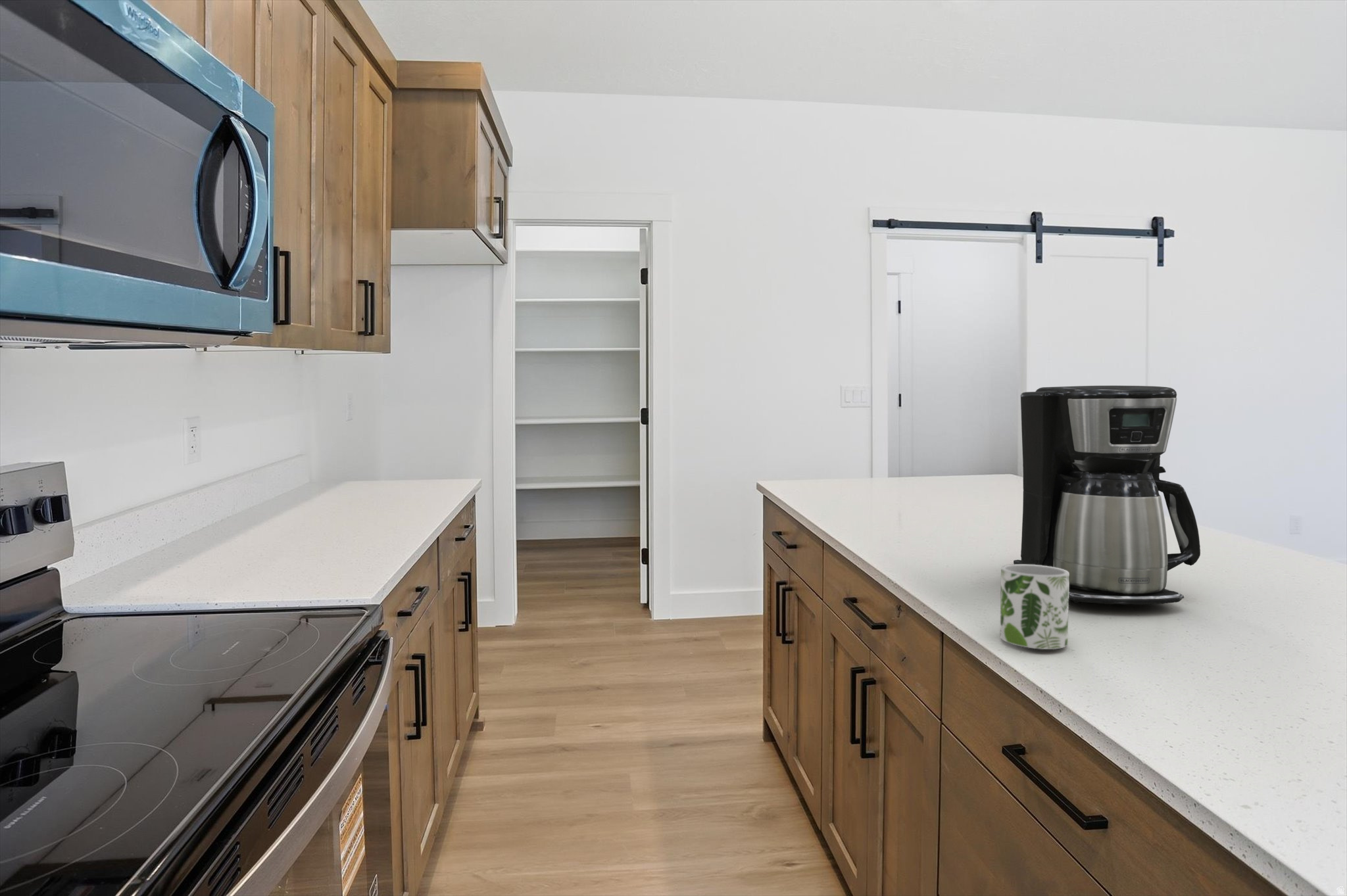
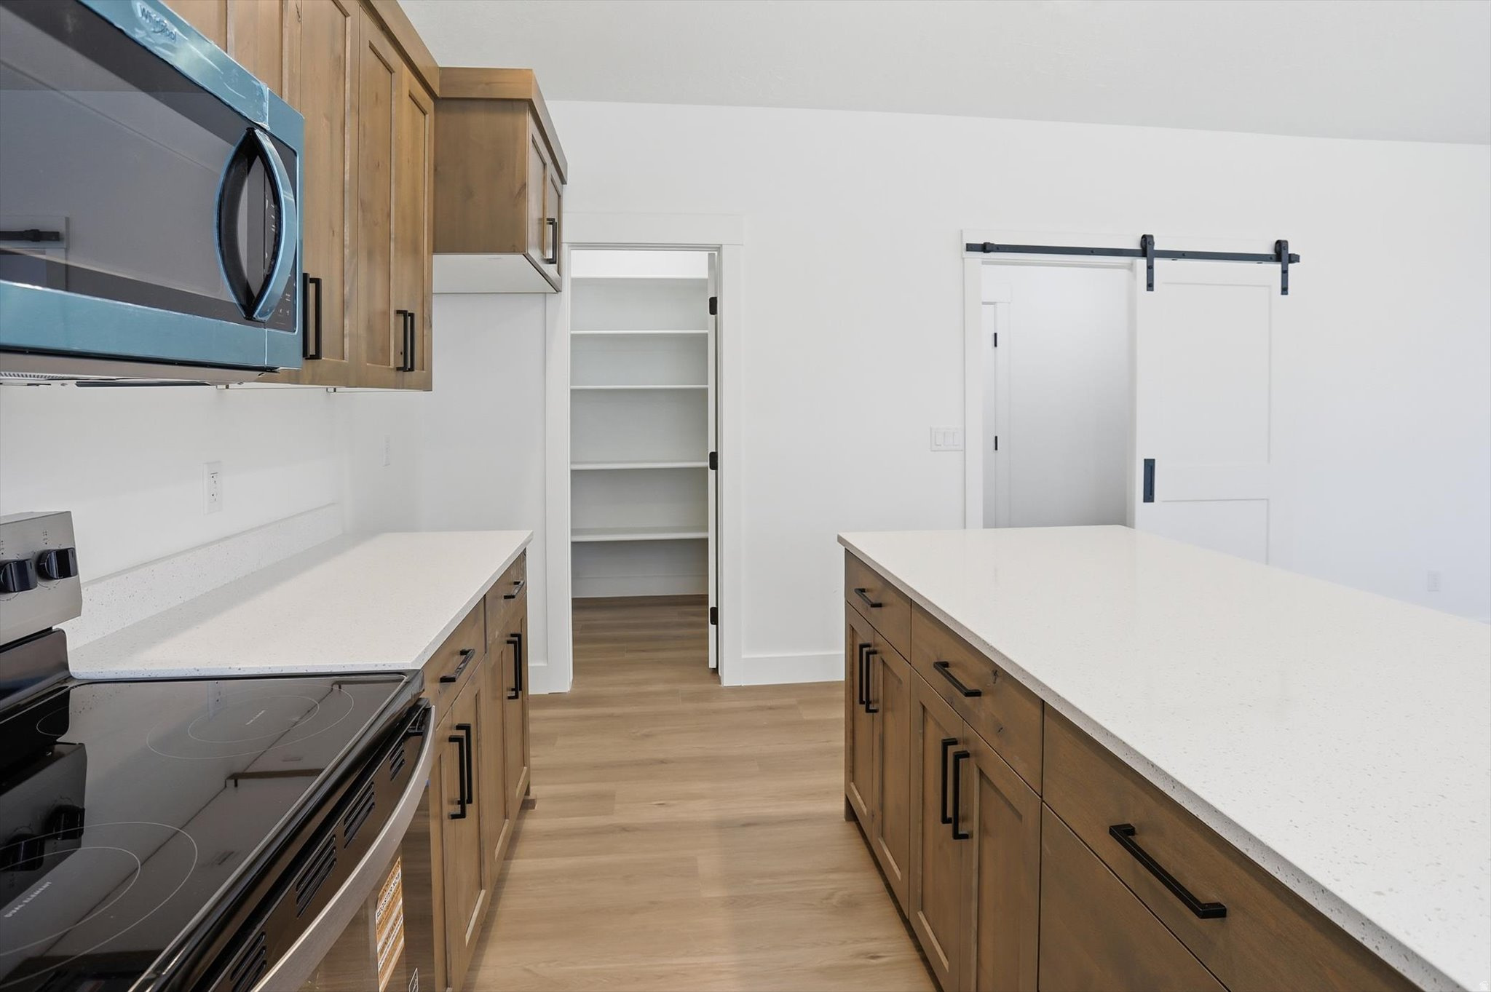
- mug (1031, 602)
- coffee maker (1102, 486)
